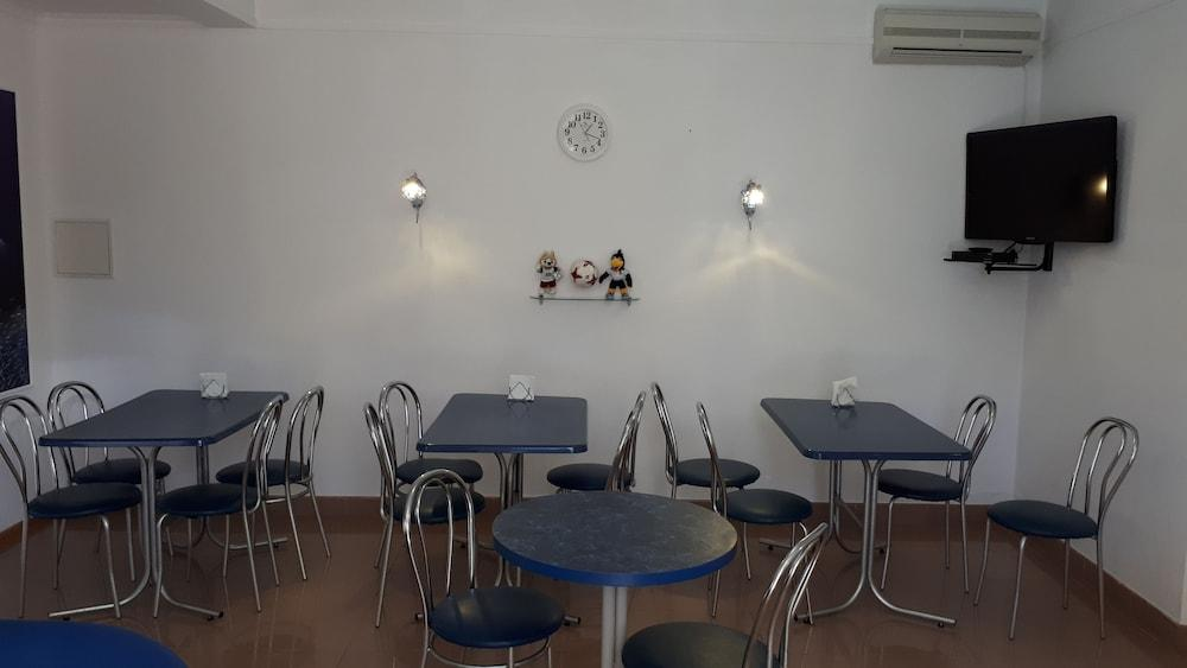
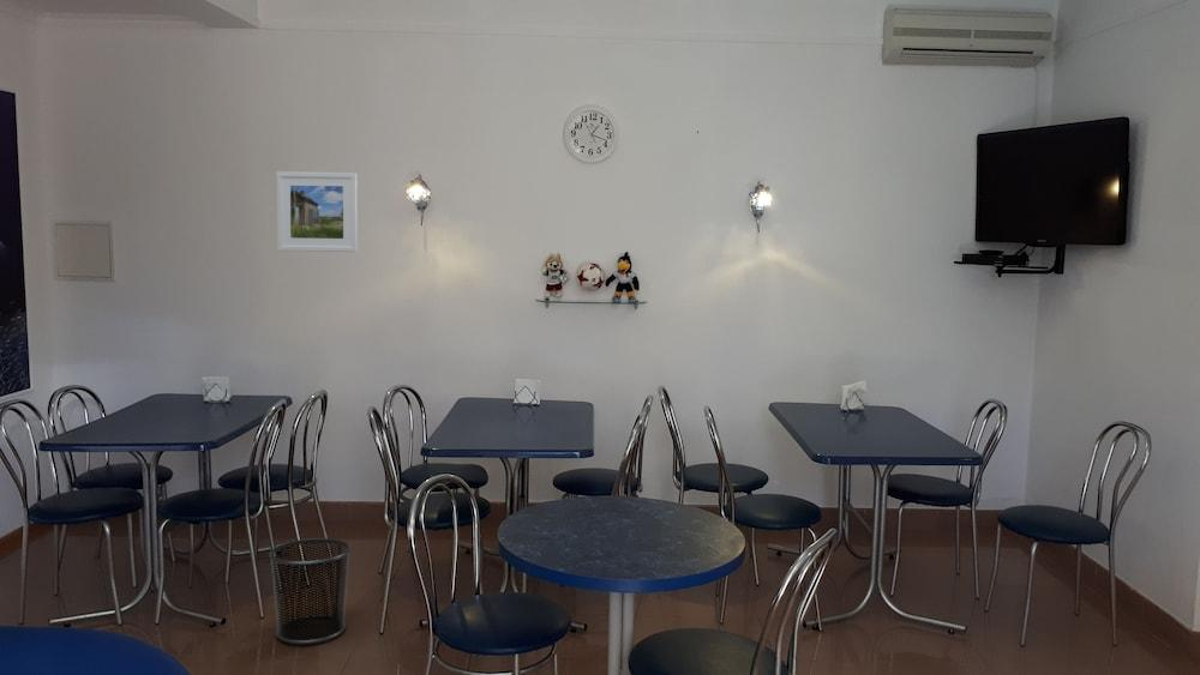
+ waste bin (311, 590)
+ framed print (317, 211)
